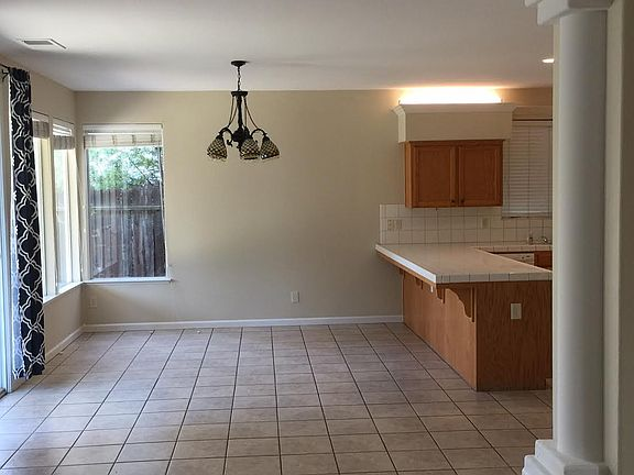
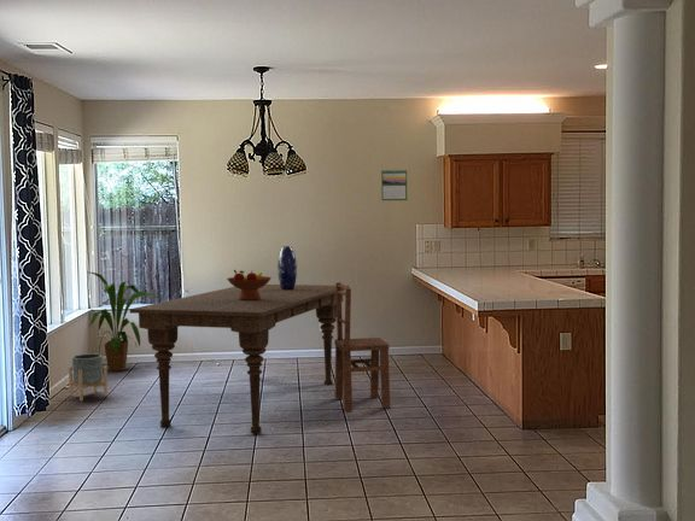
+ planter (87, 376)
+ chair (361, 344)
+ dining table (253, 349)
+ vase (287, 267)
+ fruit bowl (249, 283)
+ house plant (123, 320)
+ calendar (393, 185)
